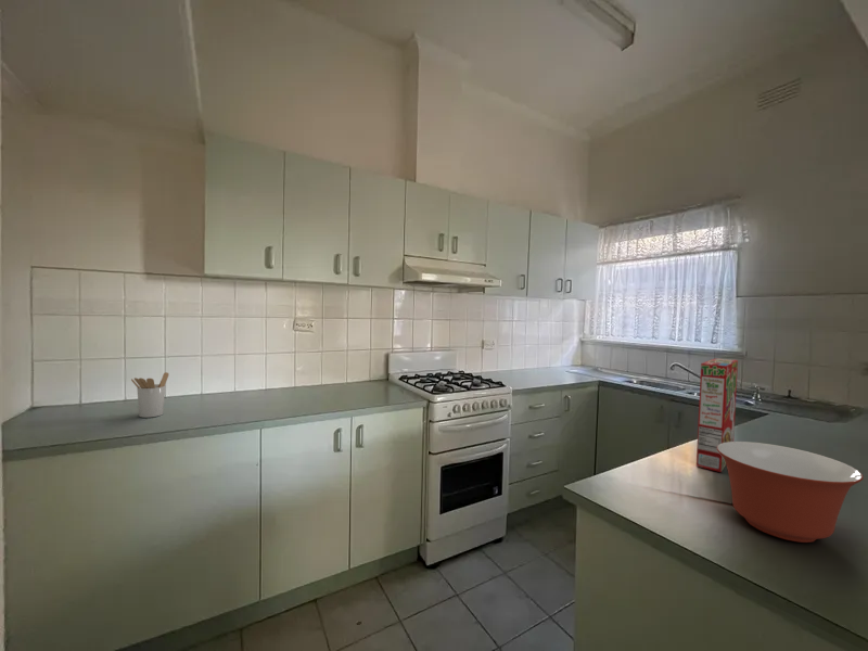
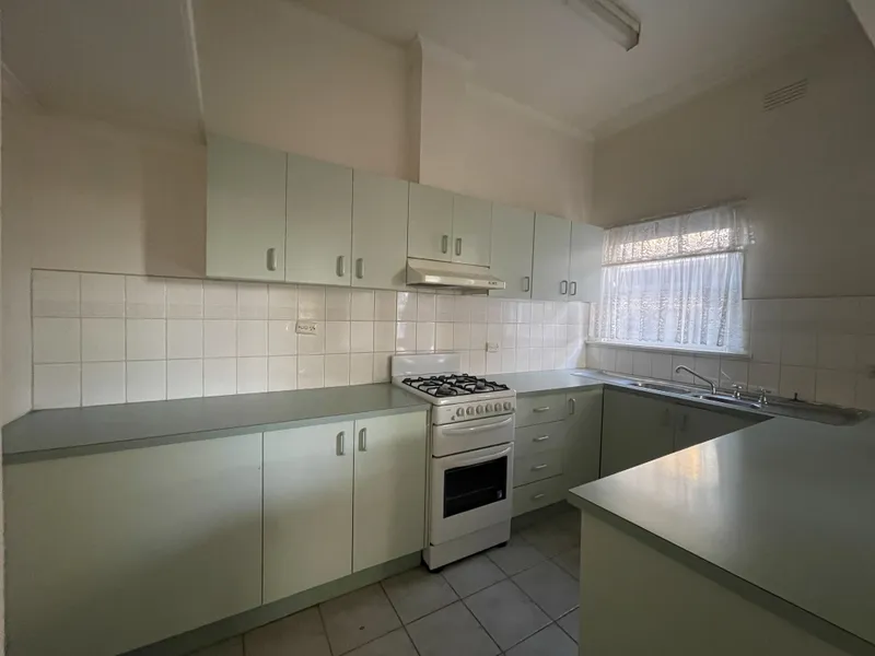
- utensil holder (149, 395)
- cereal box (717, 410)
- mixing bowl (781, 493)
